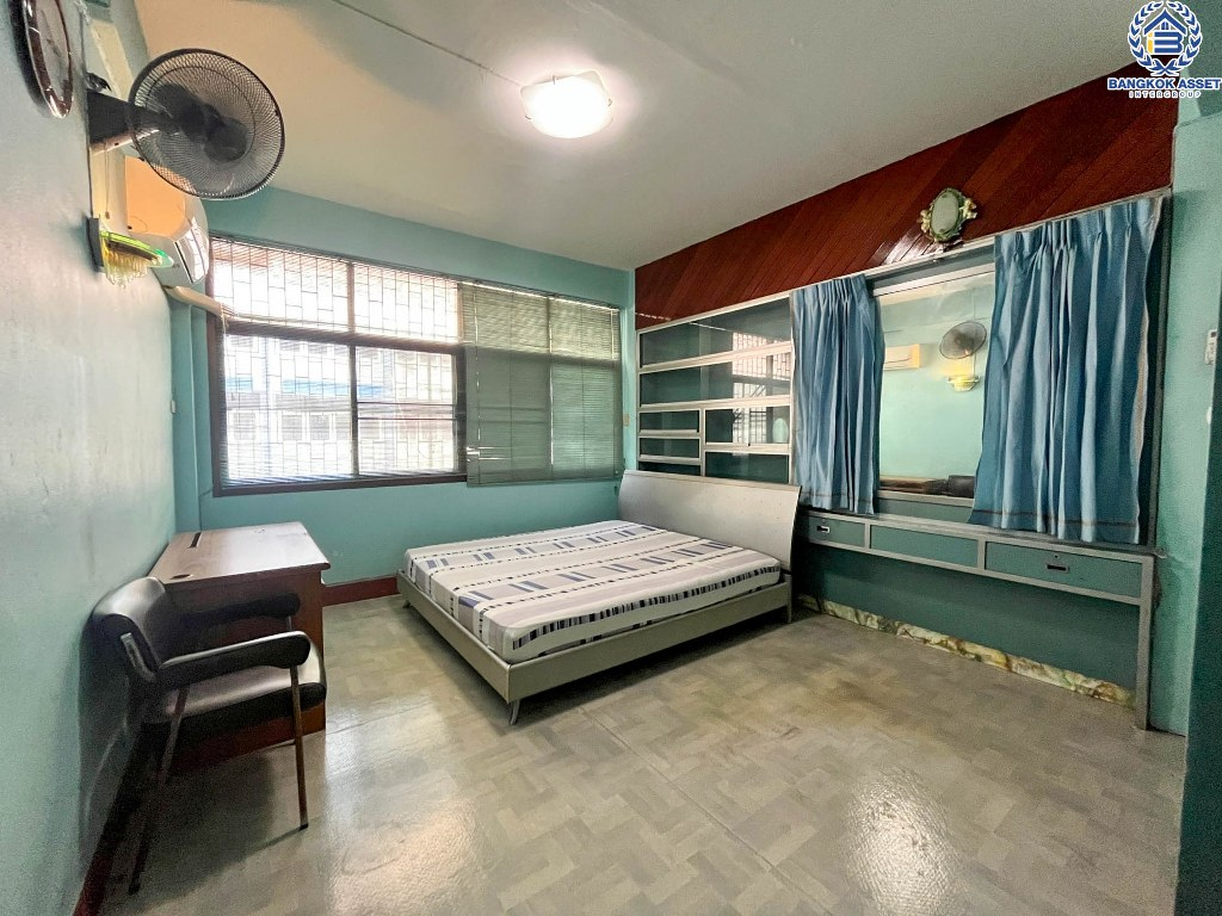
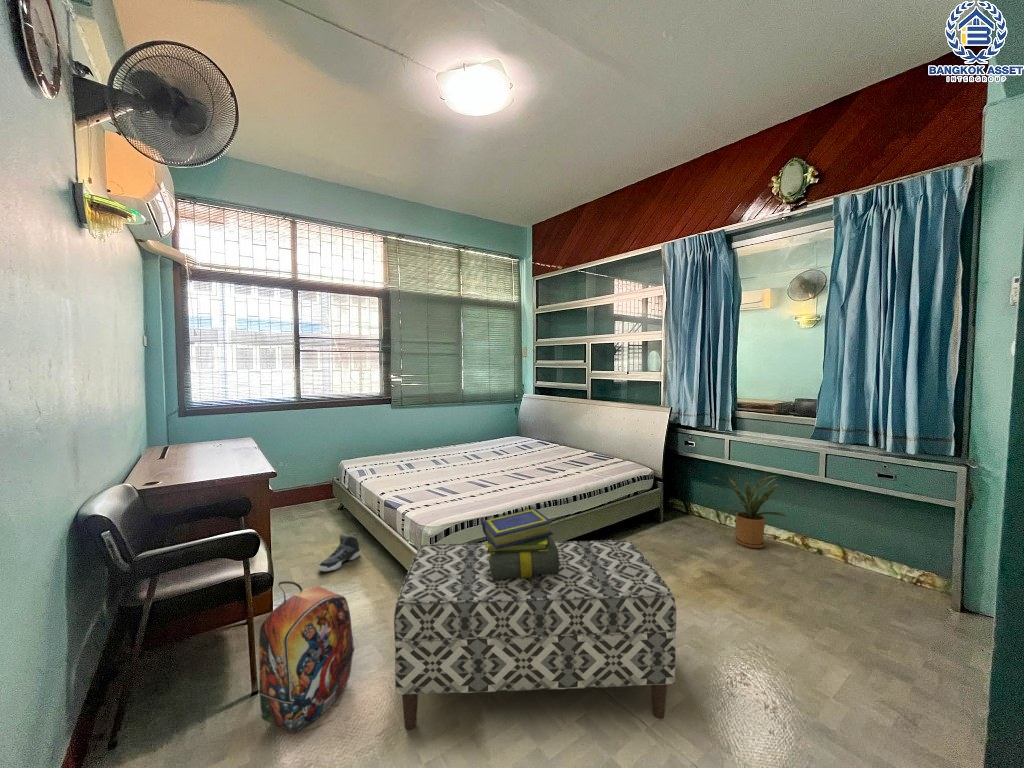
+ bench (531, 623)
+ sneaker (339, 550)
+ stack of books (519, 542)
+ house plant (750, 506)
+ backpack (306, 645)
